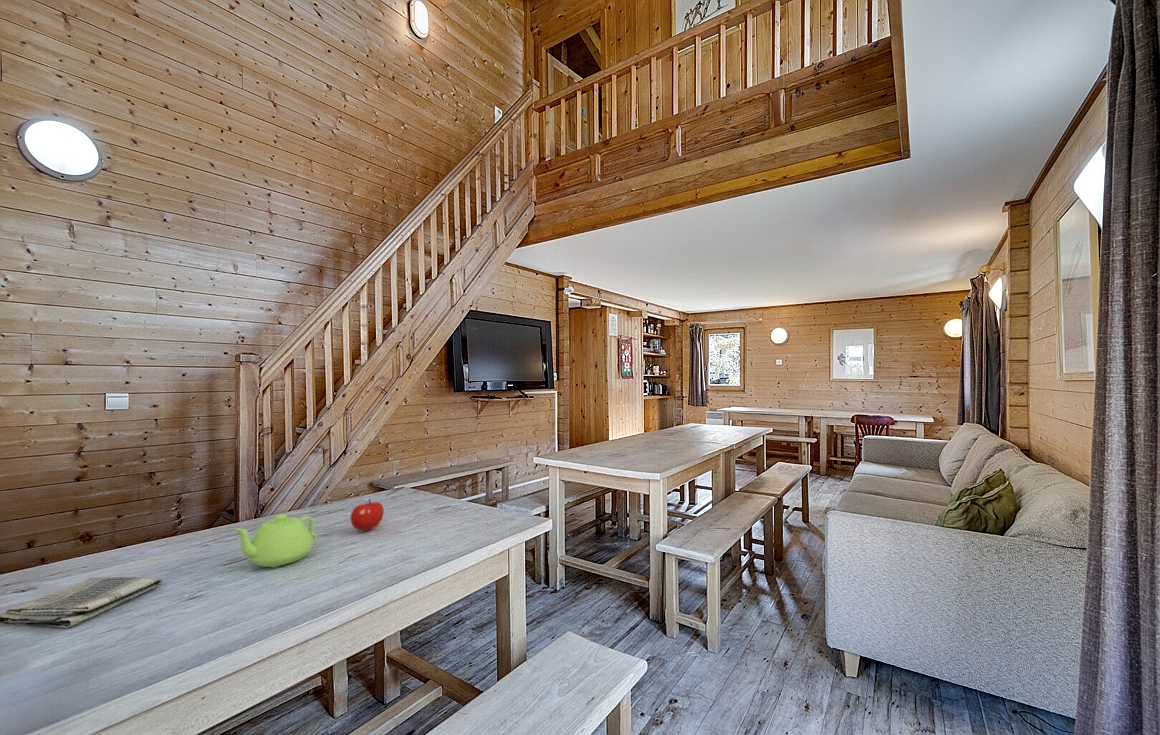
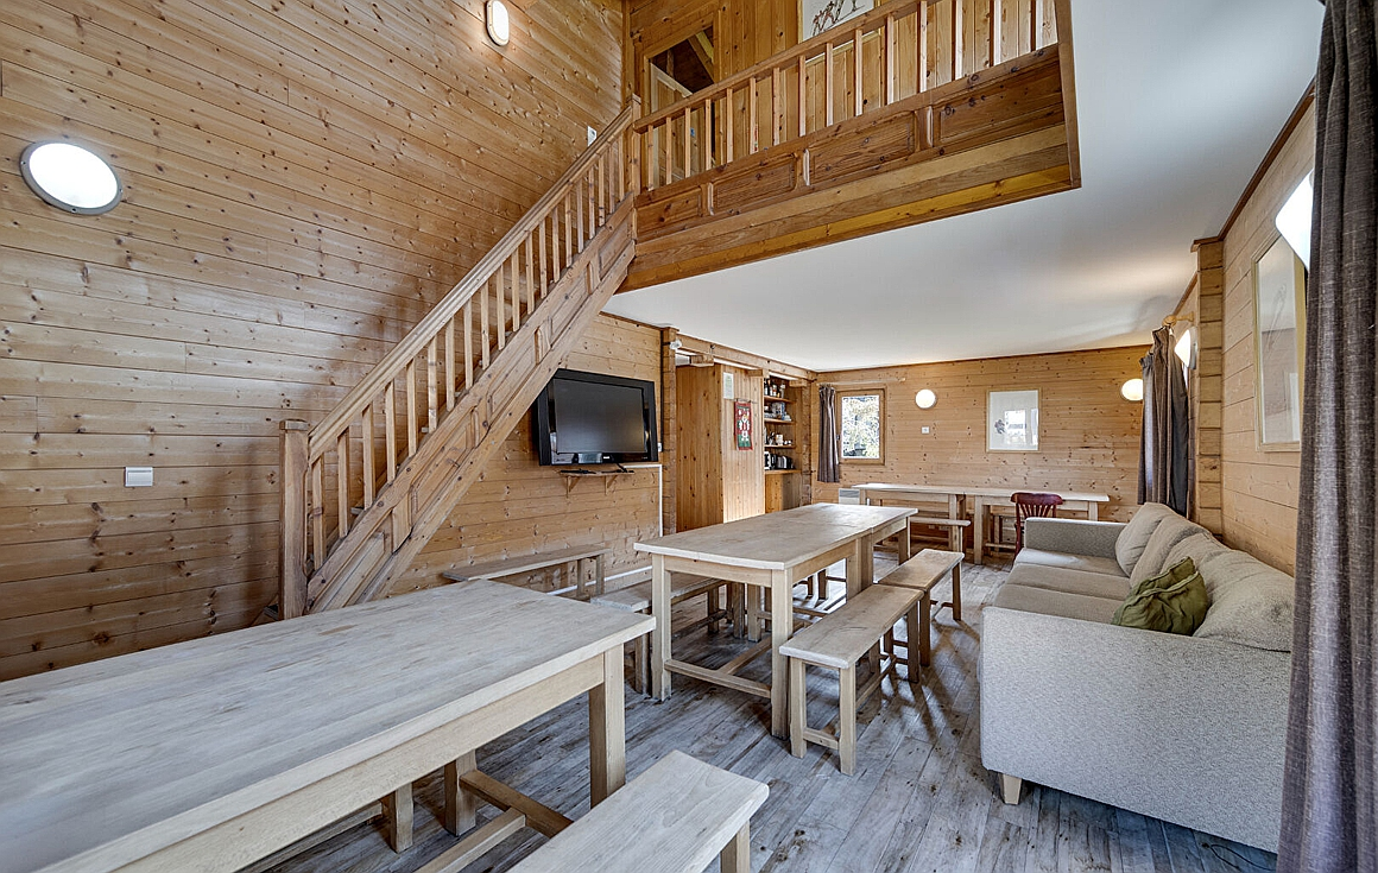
- fruit (367, 514)
- teapot (277, 538)
- dish towel (82, 597)
